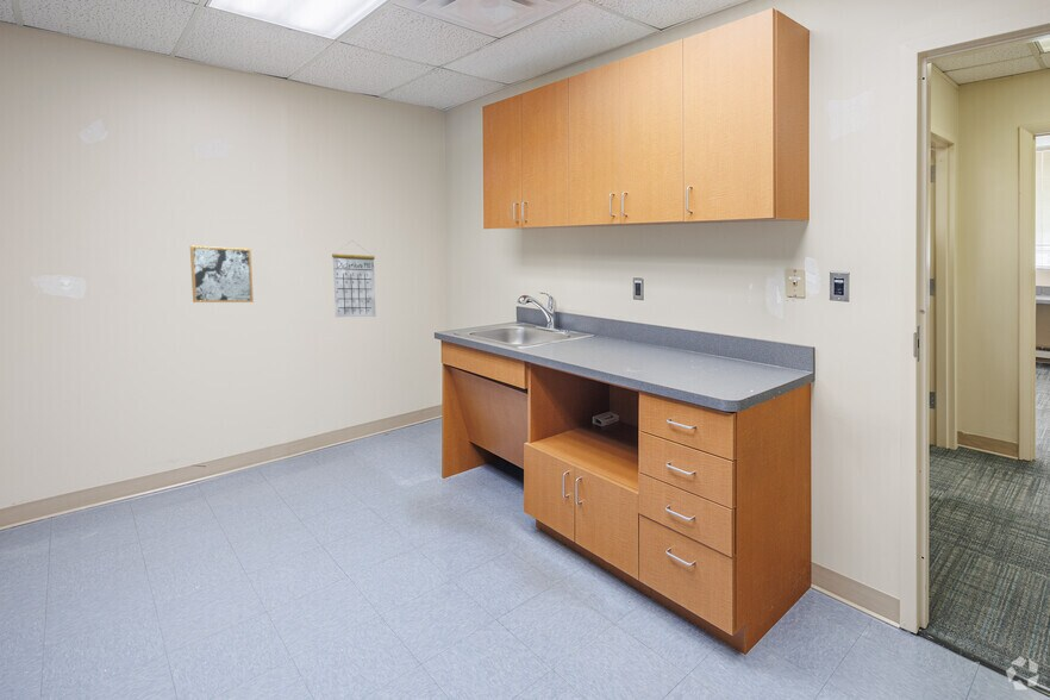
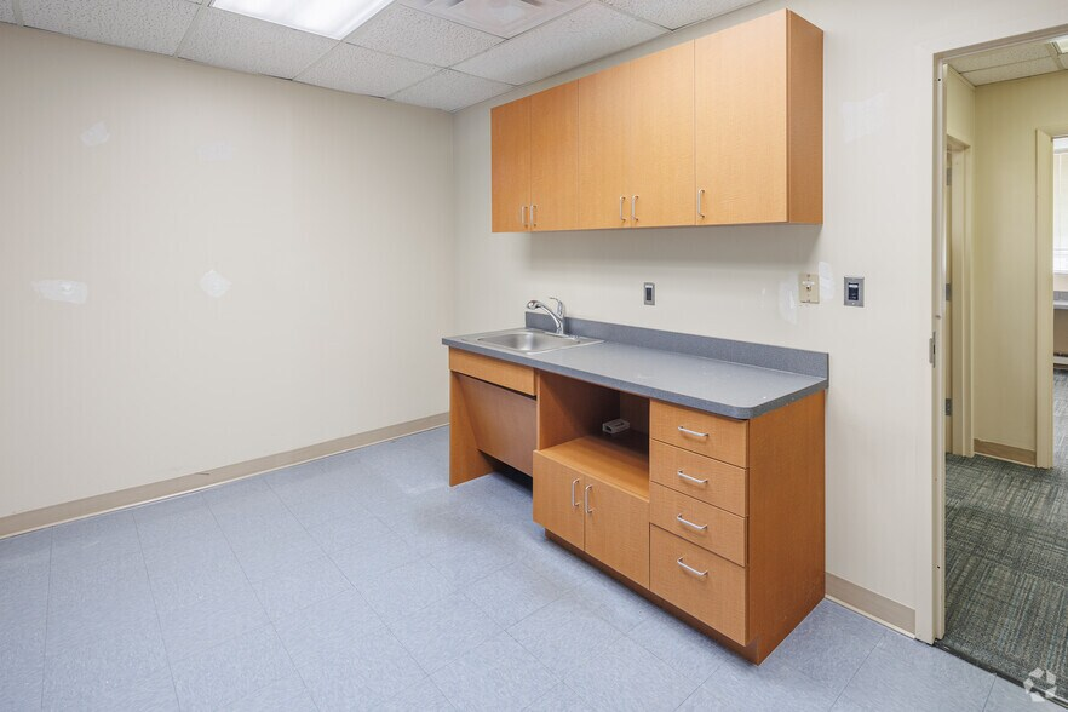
- wall art (221, 275)
- calendar (354, 279)
